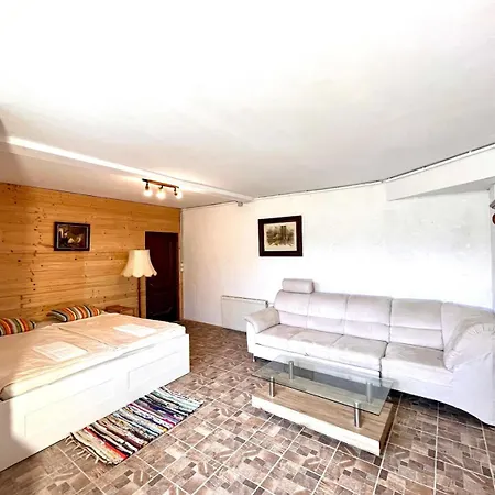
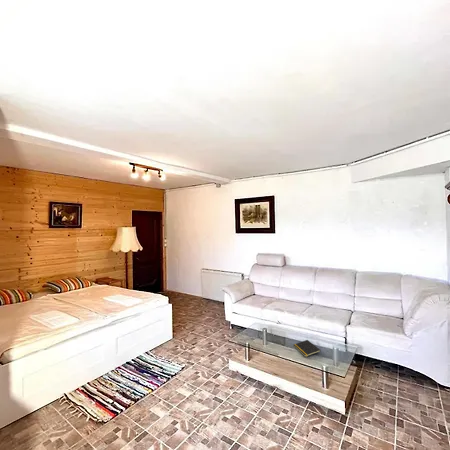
+ notepad (306, 347)
